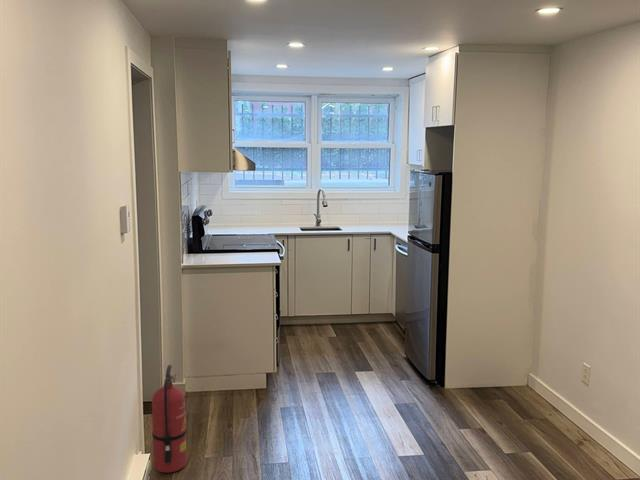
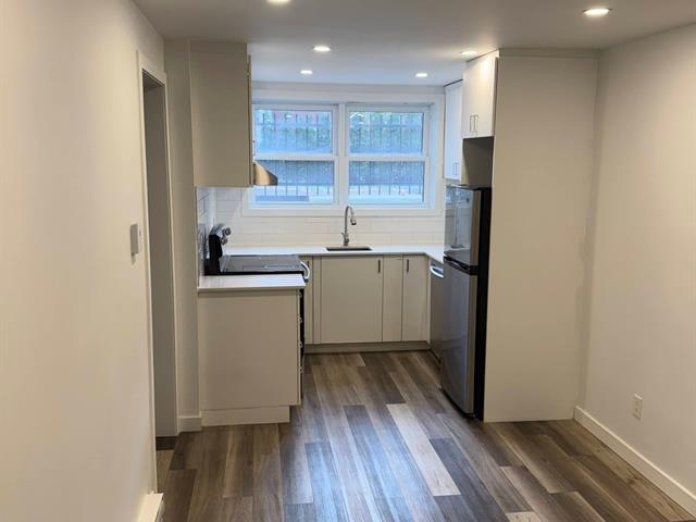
- fire extinguisher (168, 419)
